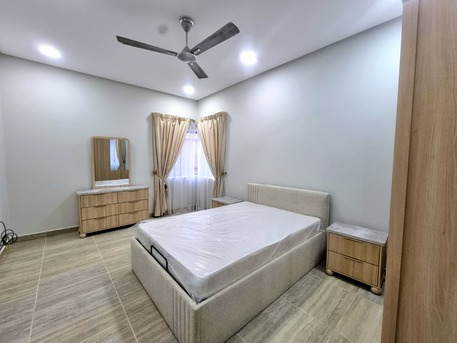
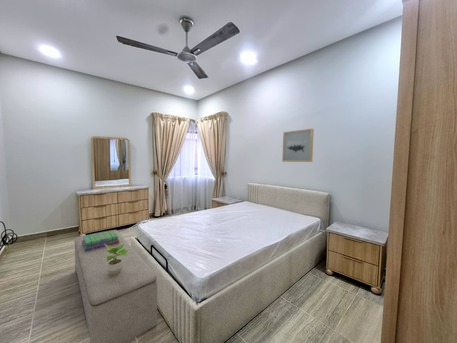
+ wall art (297, 146)
+ potted plant (116, 258)
+ stack of books (100, 239)
+ bench (107, 272)
